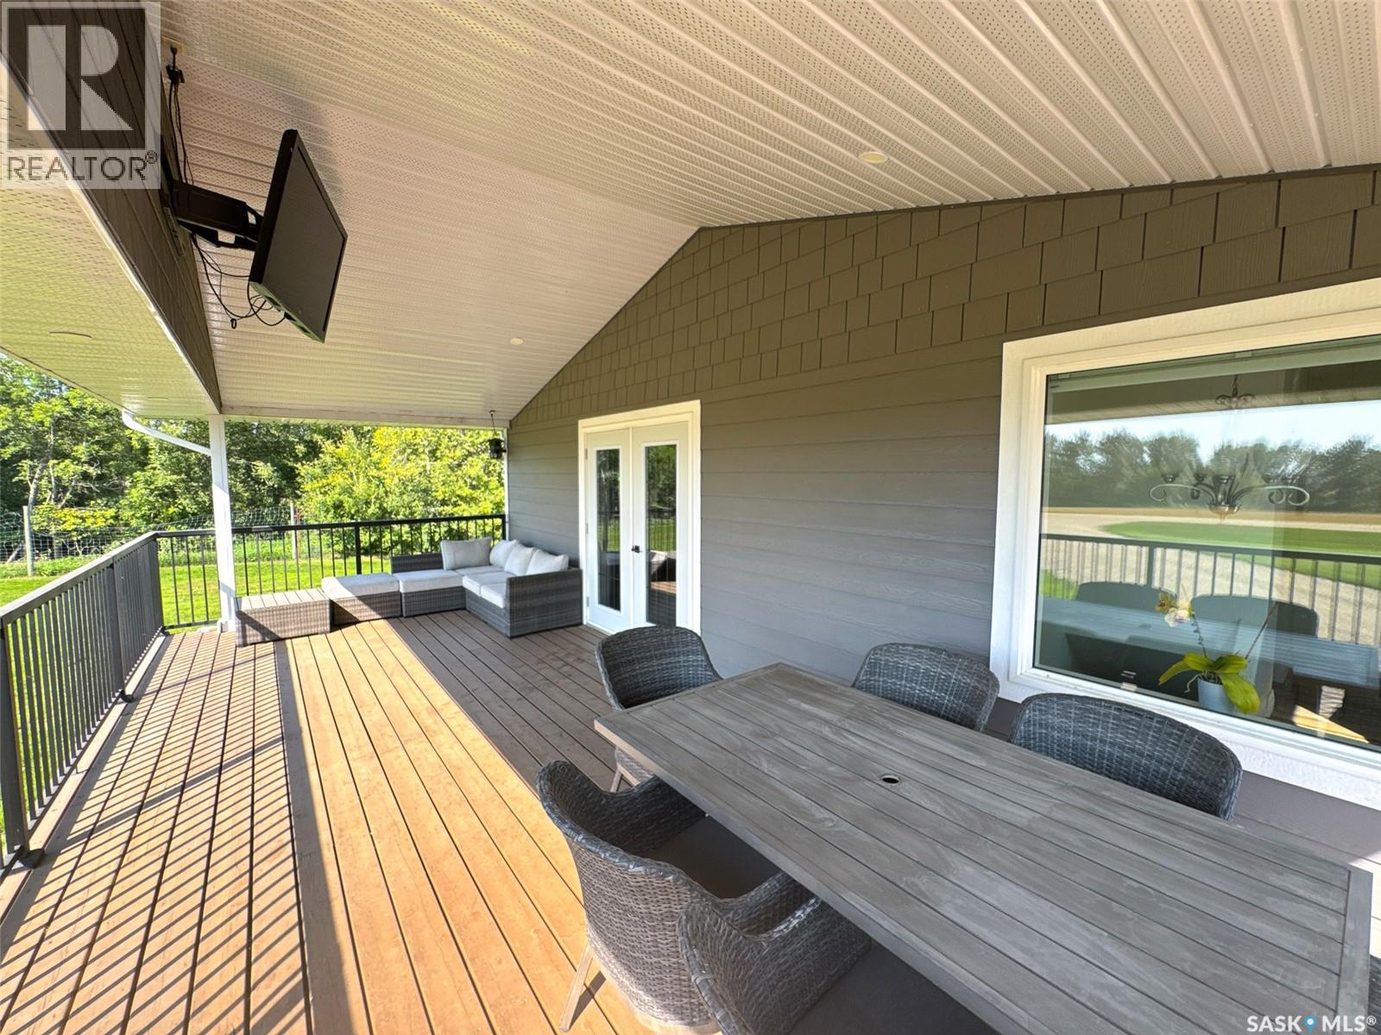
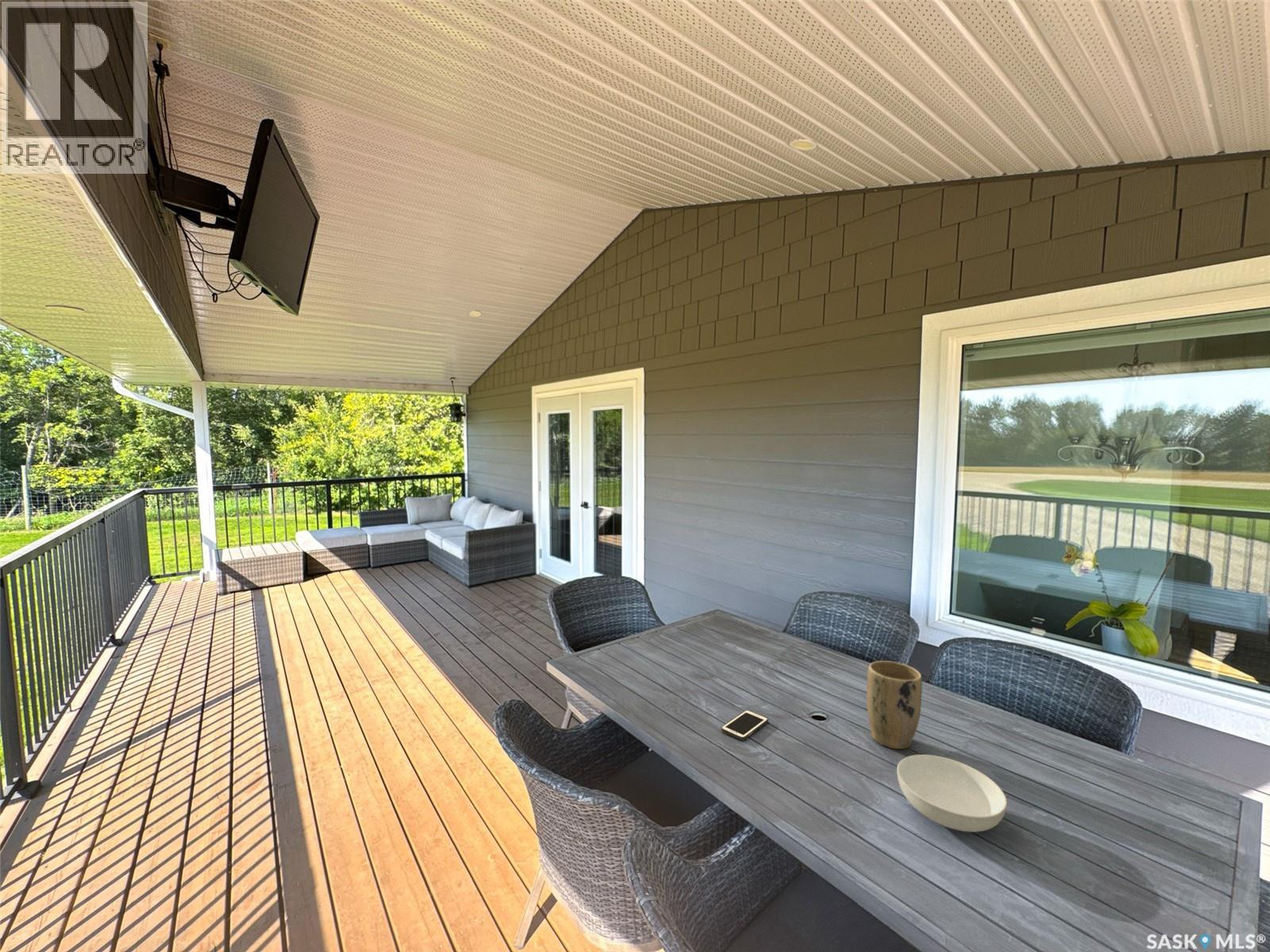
+ plant pot (893, 704)
+ cell phone (745, 724)
+ serving bowl (949, 797)
